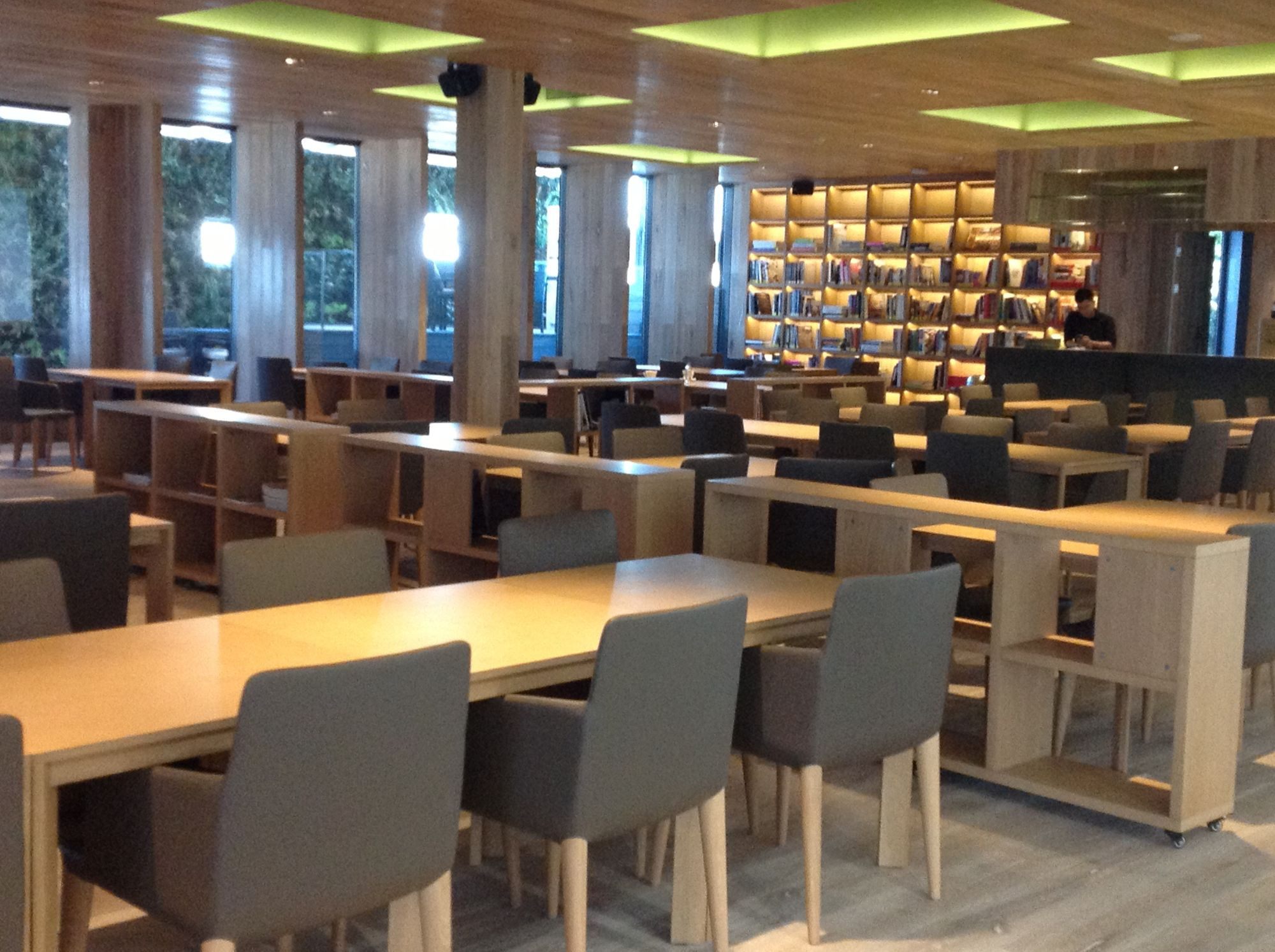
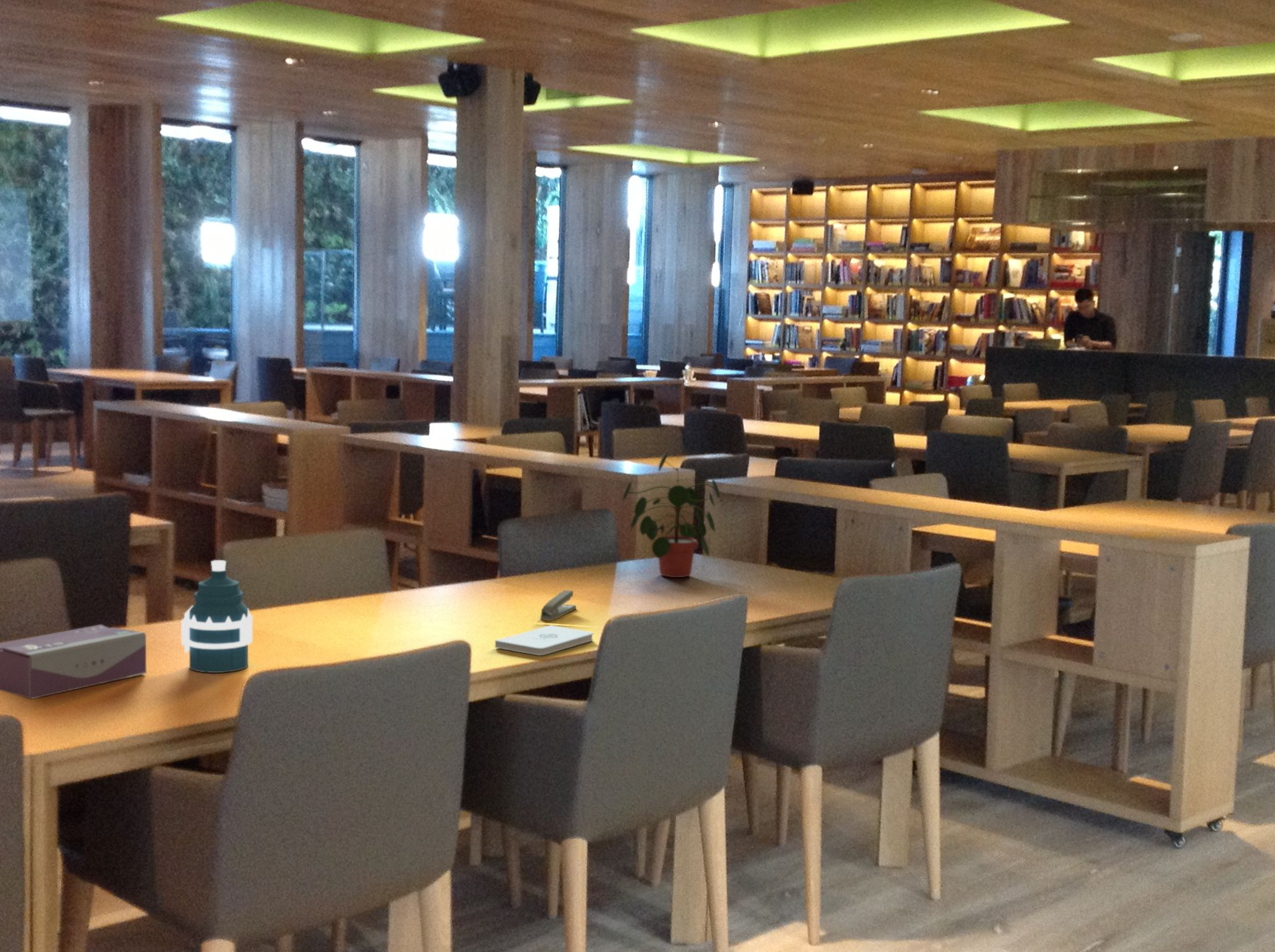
+ stapler (558, 604)
+ notepad (546, 640)
+ tissue box (66, 658)
+ water bottle (218, 614)
+ potted plant (670, 515)
